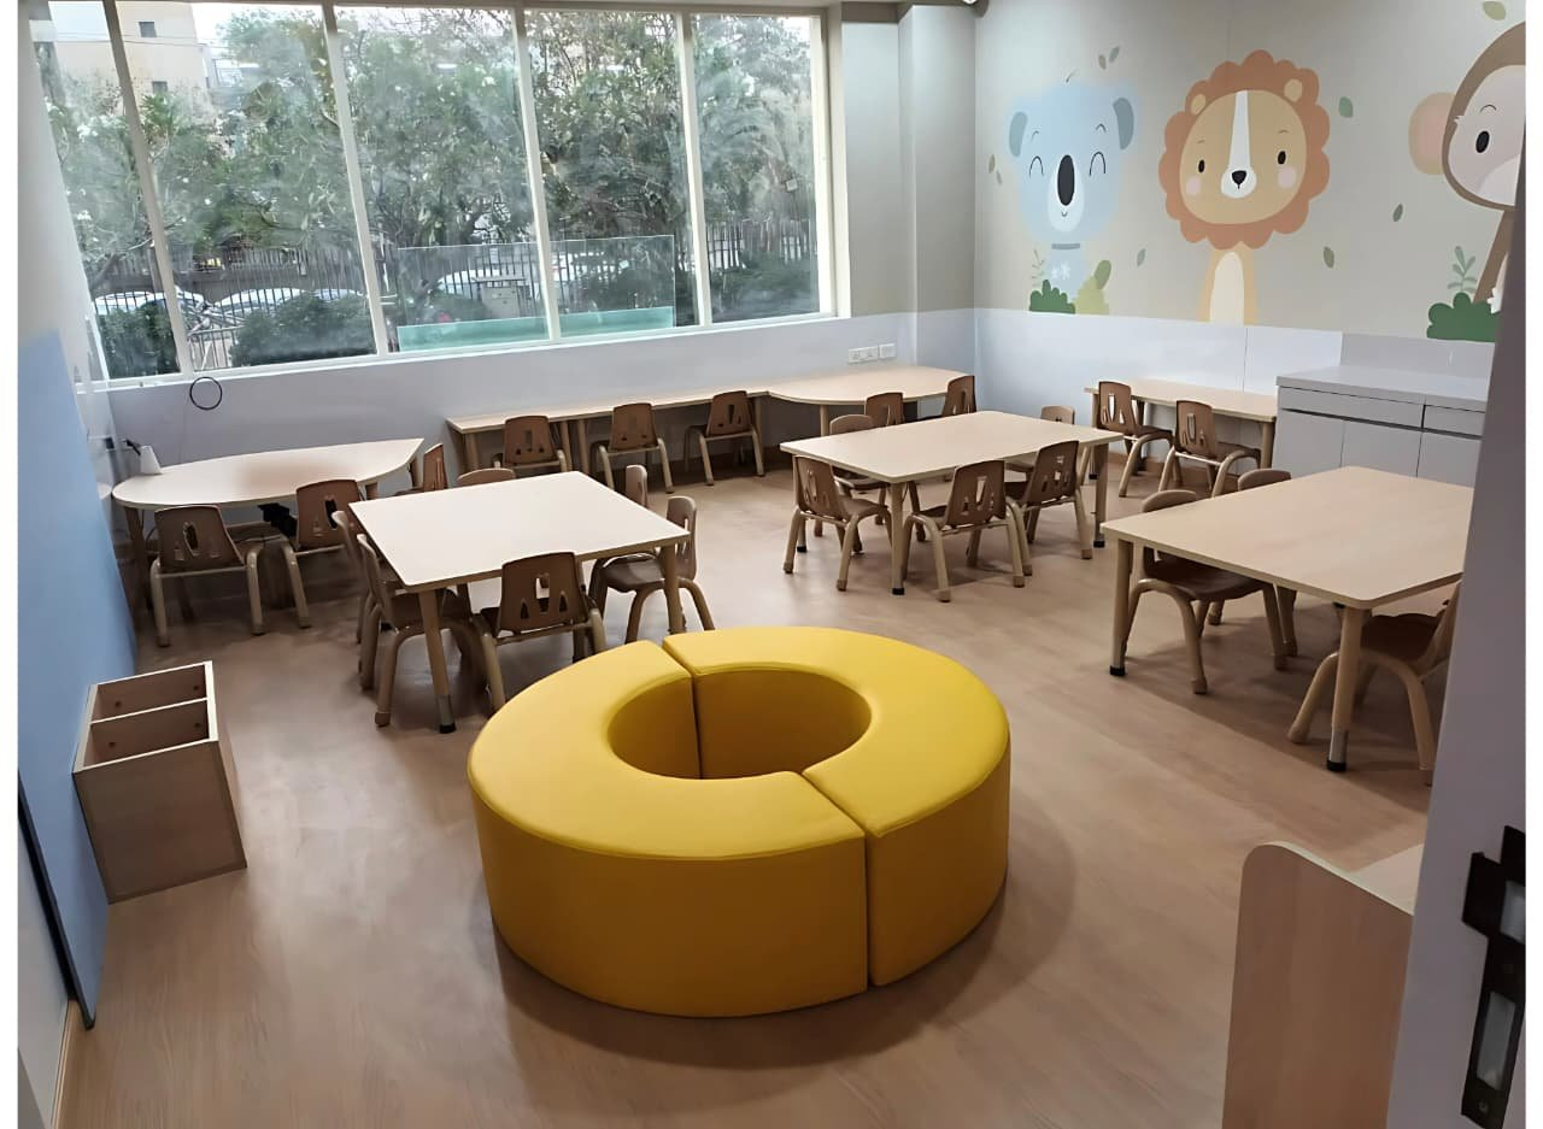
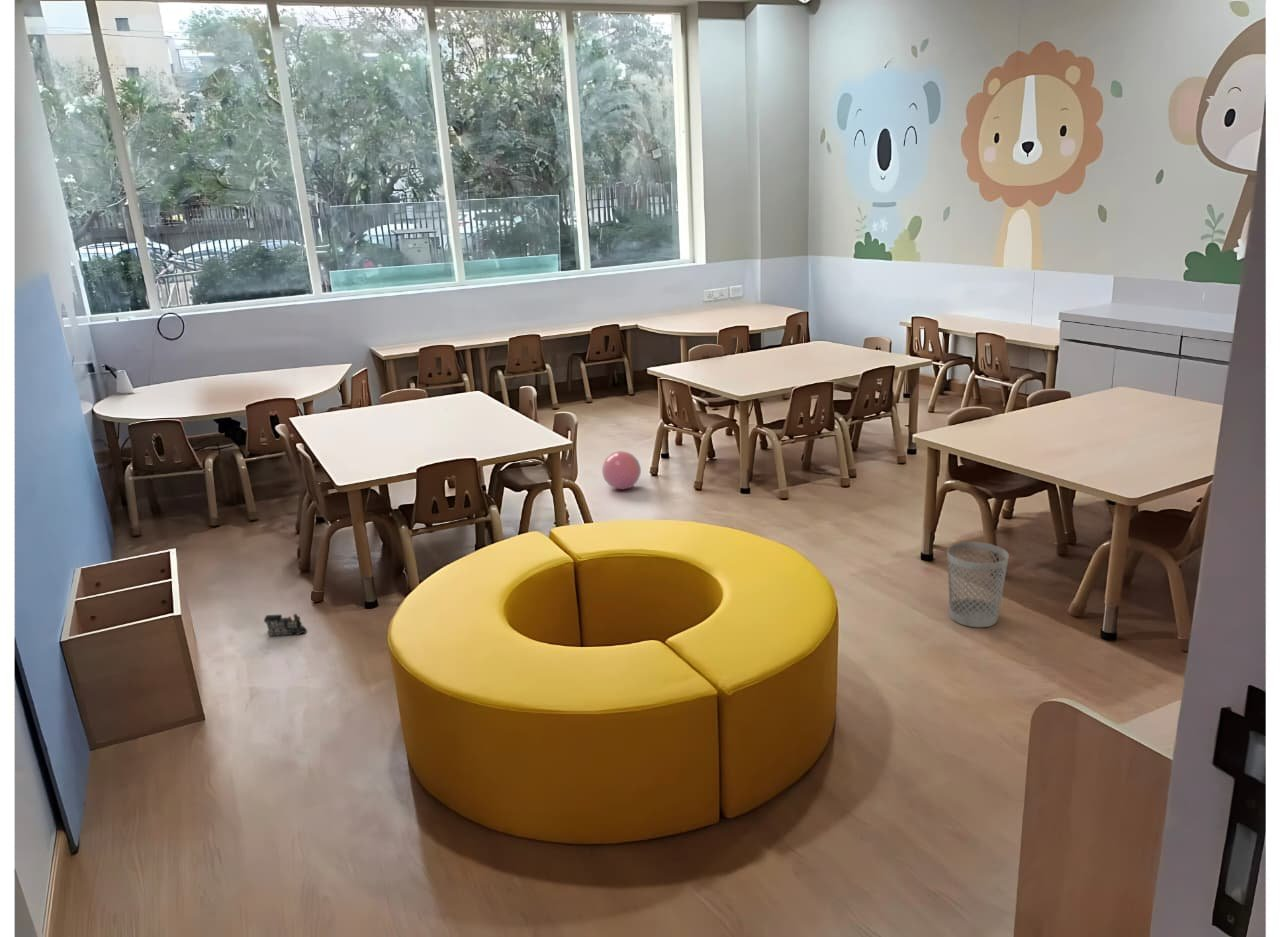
+ ball (621, 470)
+ toy train (284, 623)
+ wastebasket (975, 585)
